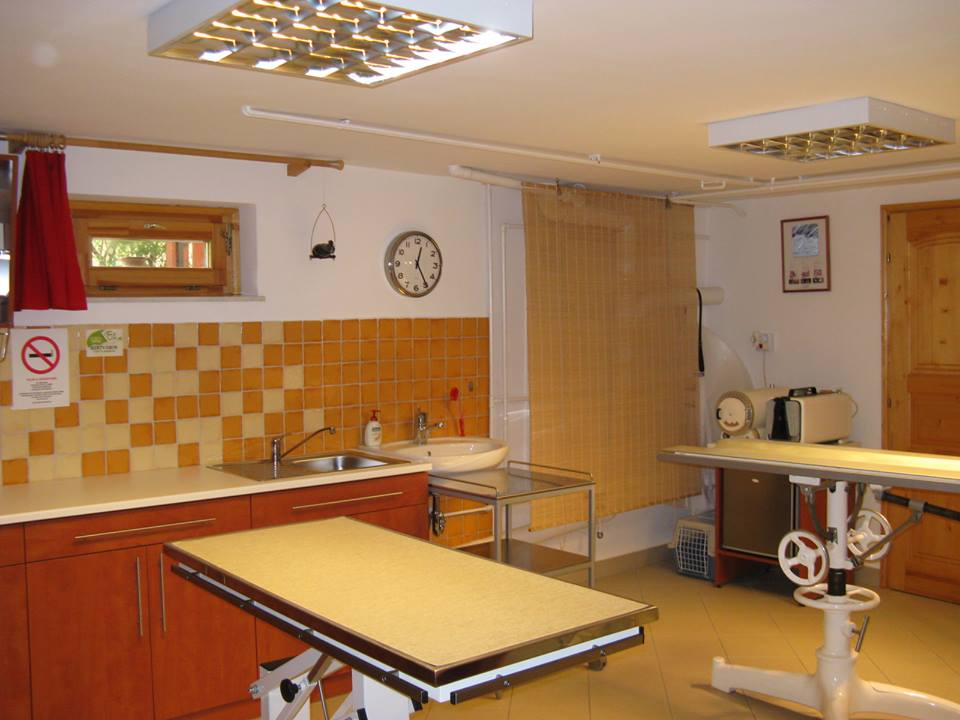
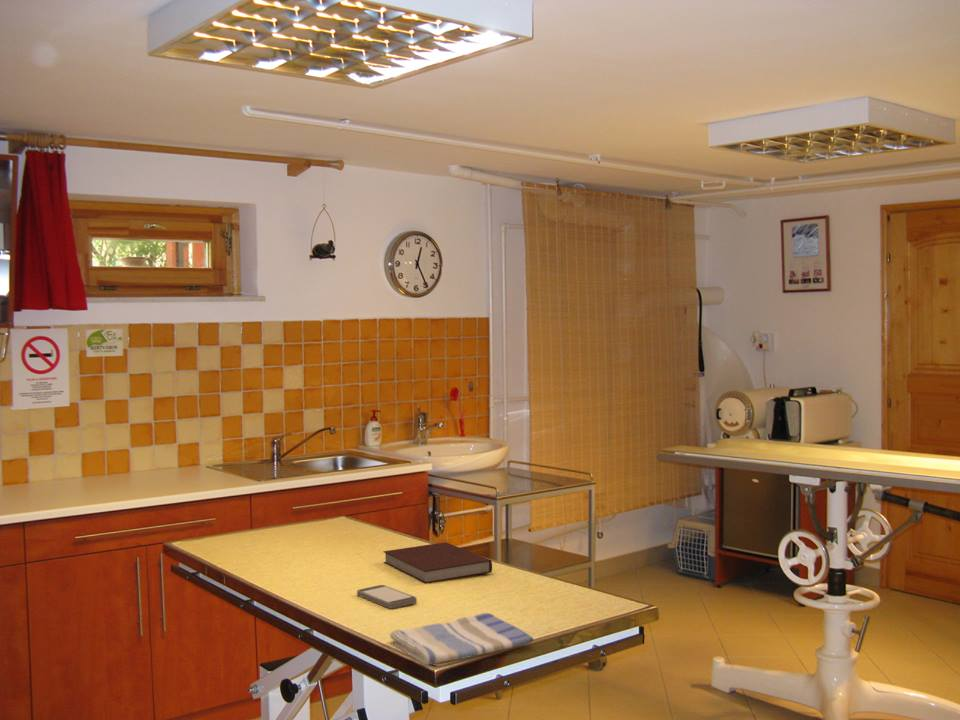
+ dish towel (460, 637)
+ notebook (436, 561)
+ smartphone (386, 596)
